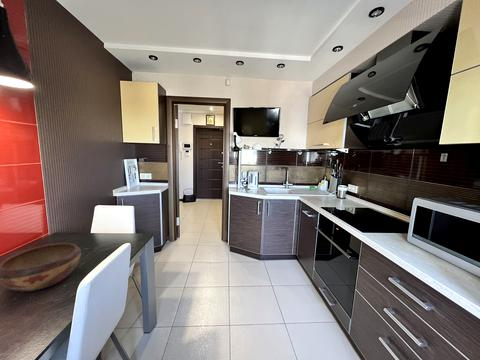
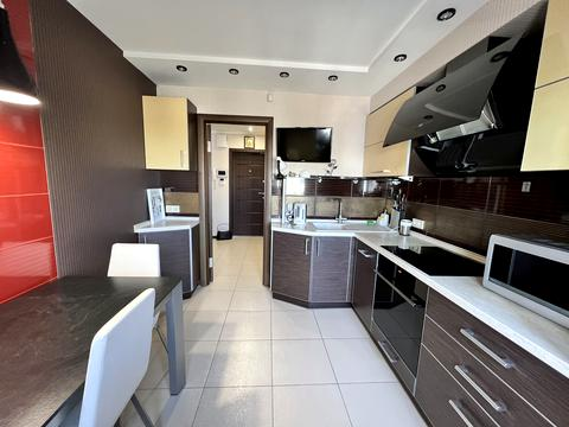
- decorative bowl (43, 267)
